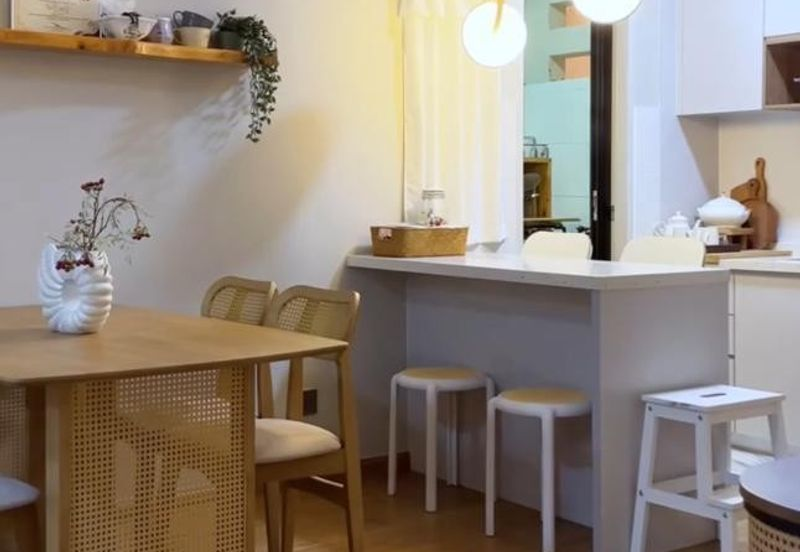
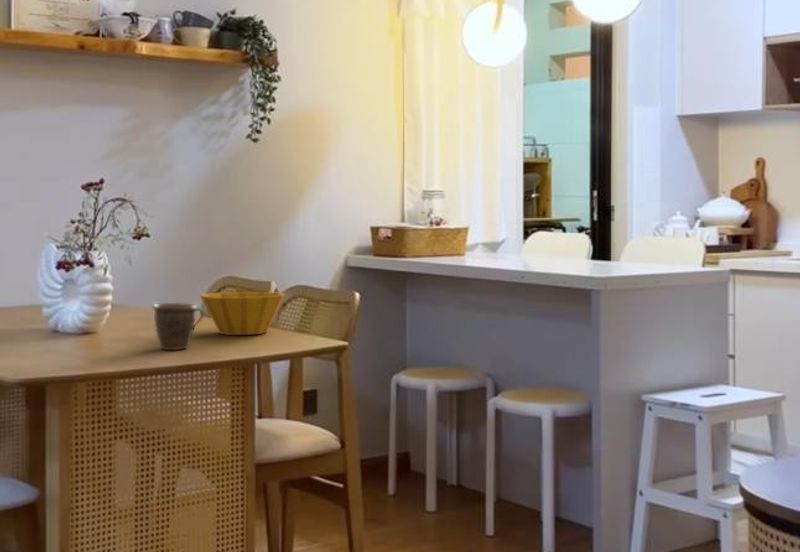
+ mug (178, 326)
+ bowl (243, 313)
